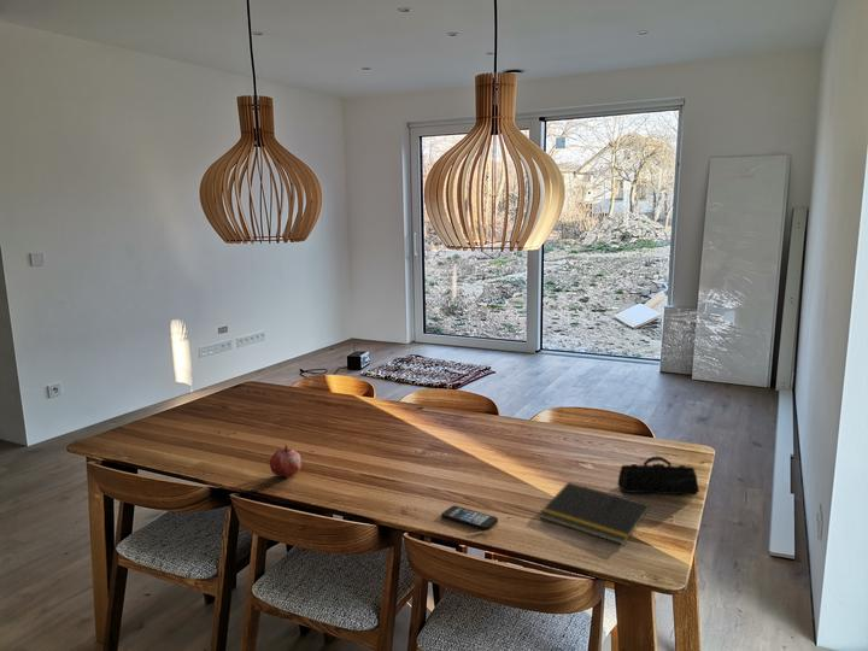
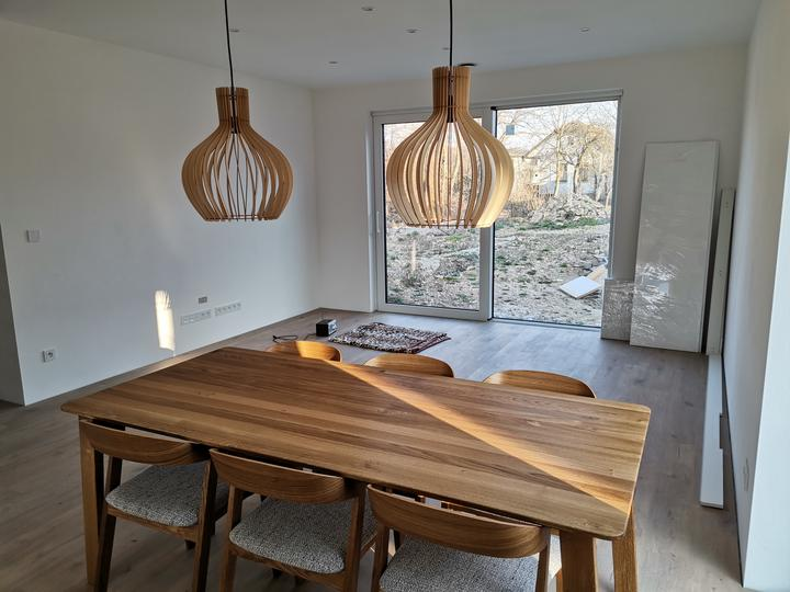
- pencil case (658, 473)
- fruit (285, 458)
- notepad (593, 510)
- smartphone (469, 517)
